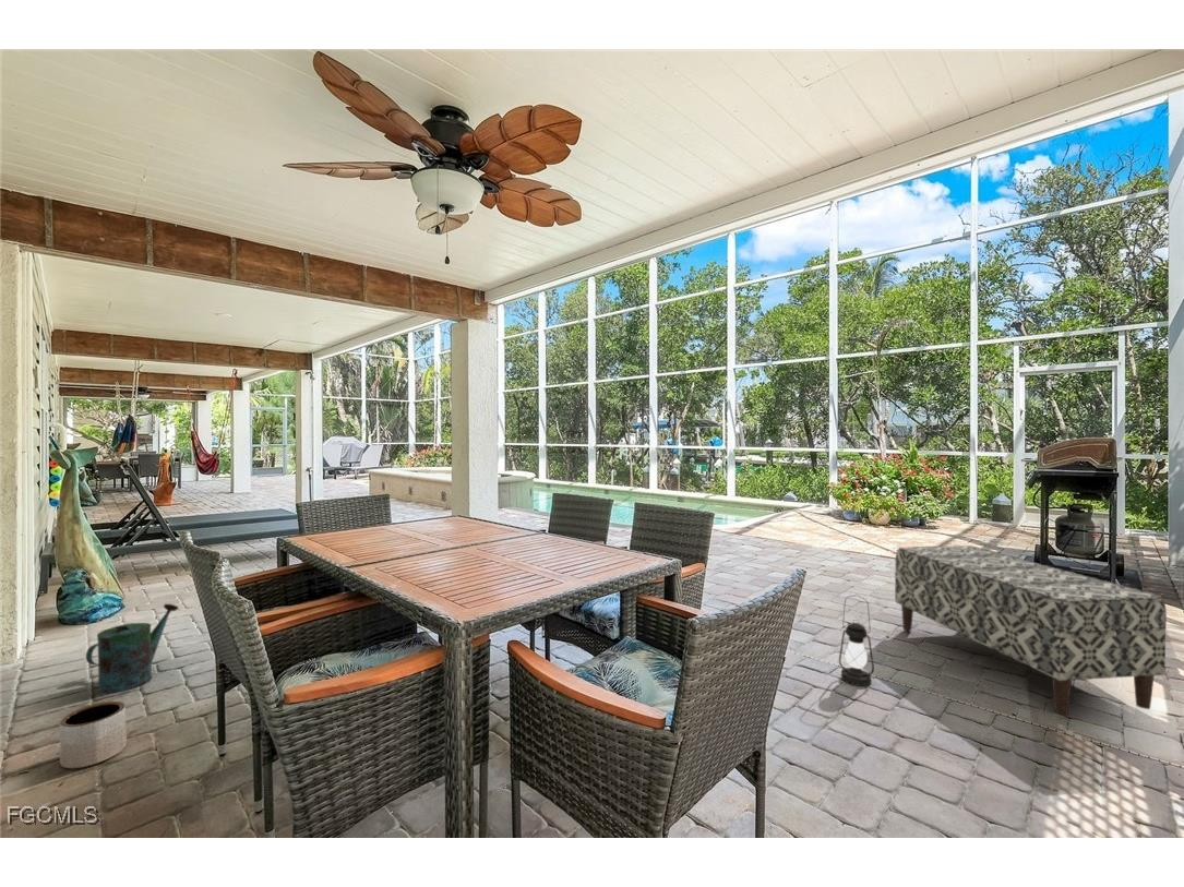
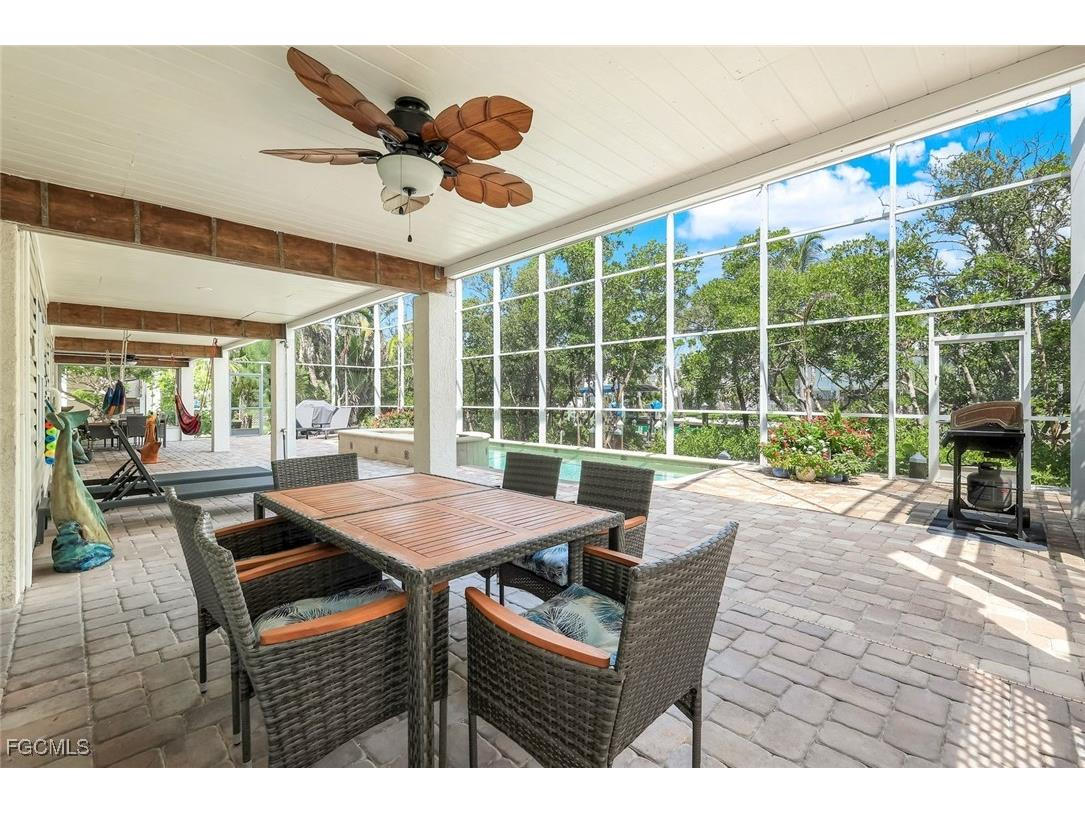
- bench (1005, 614)
- watering can (135, 646)
- planter (94, 733)
- lantern (856, 637)
